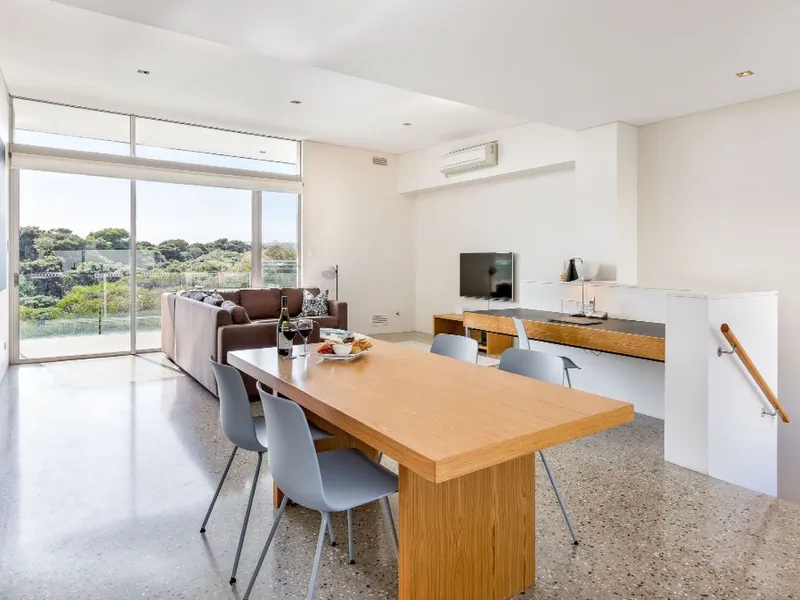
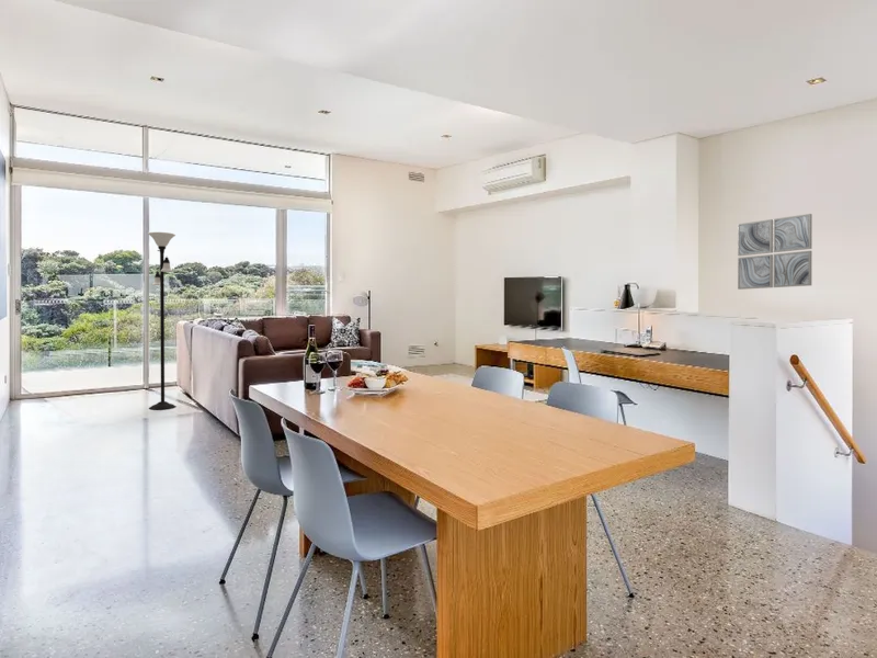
+ wall art (772, 254)
+ floor lamp (162, 320)
